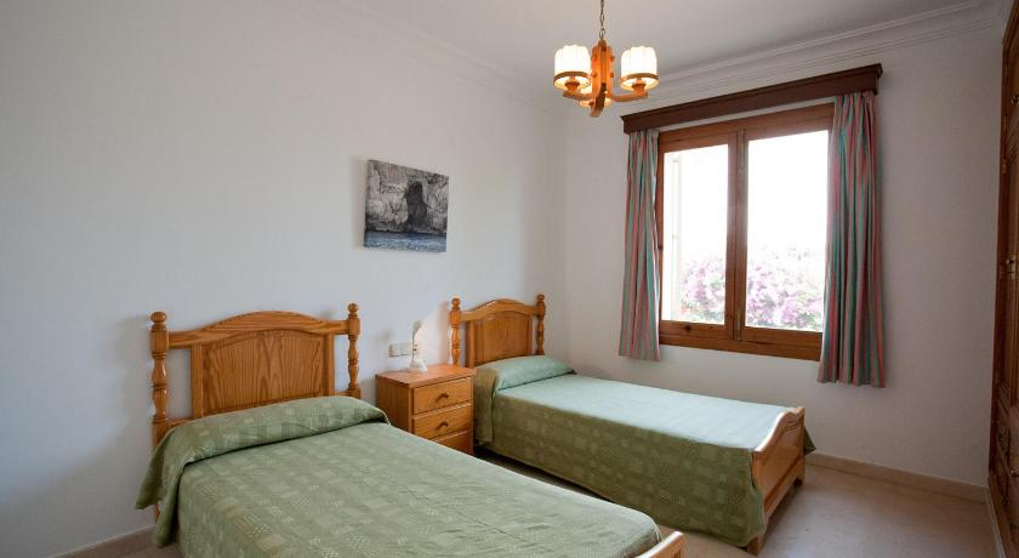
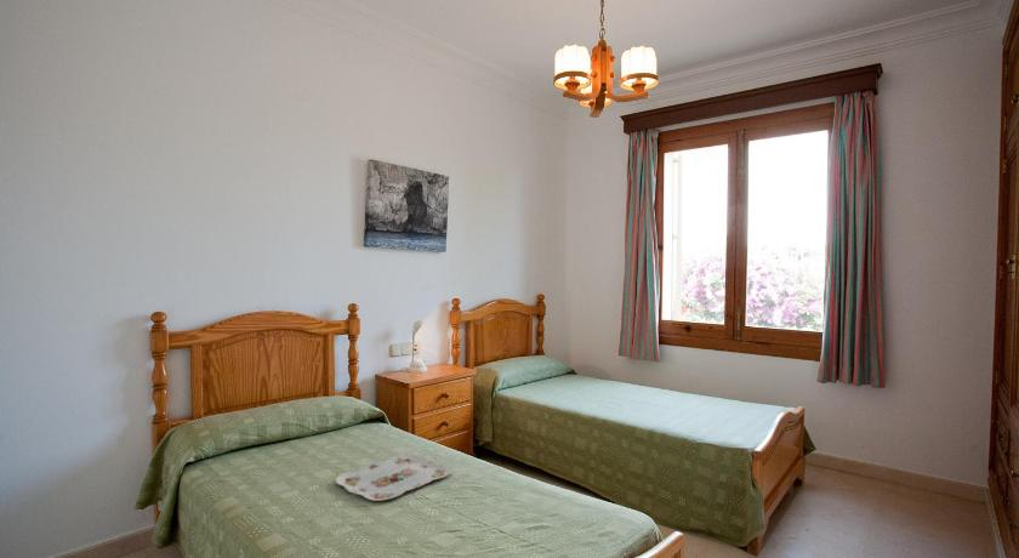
+ serving tray (394, 476)
